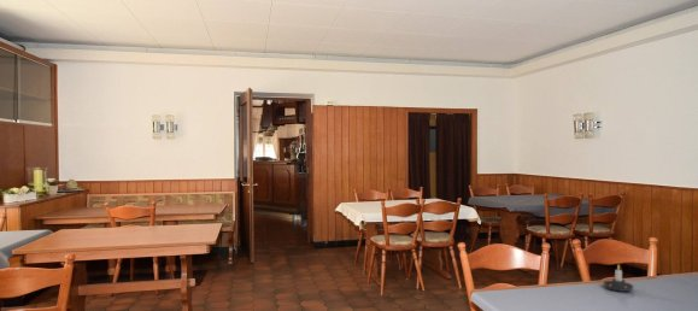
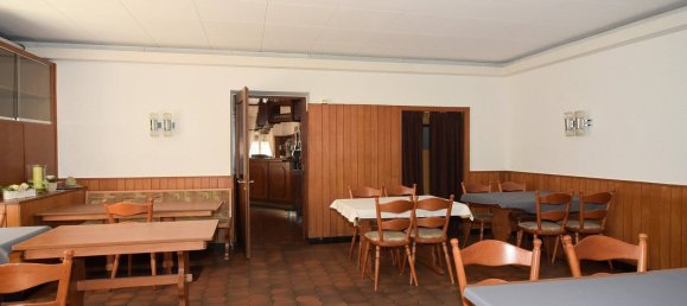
- candle (617, 276)
